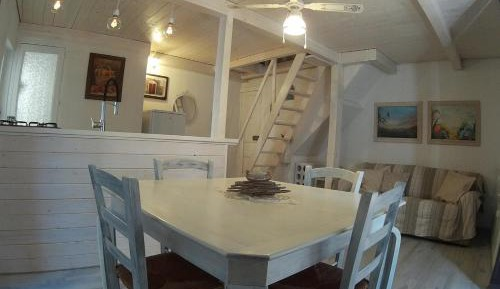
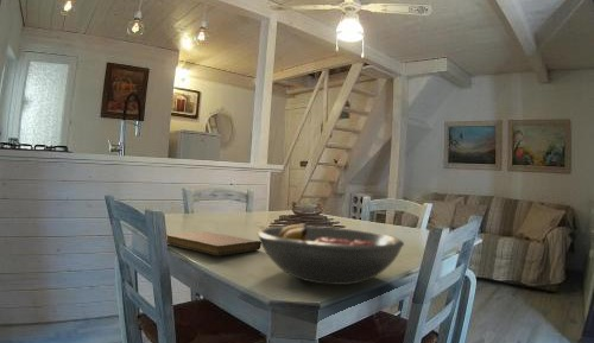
+ notebook (211, 241)
+ fruit bowl (328, 249)
